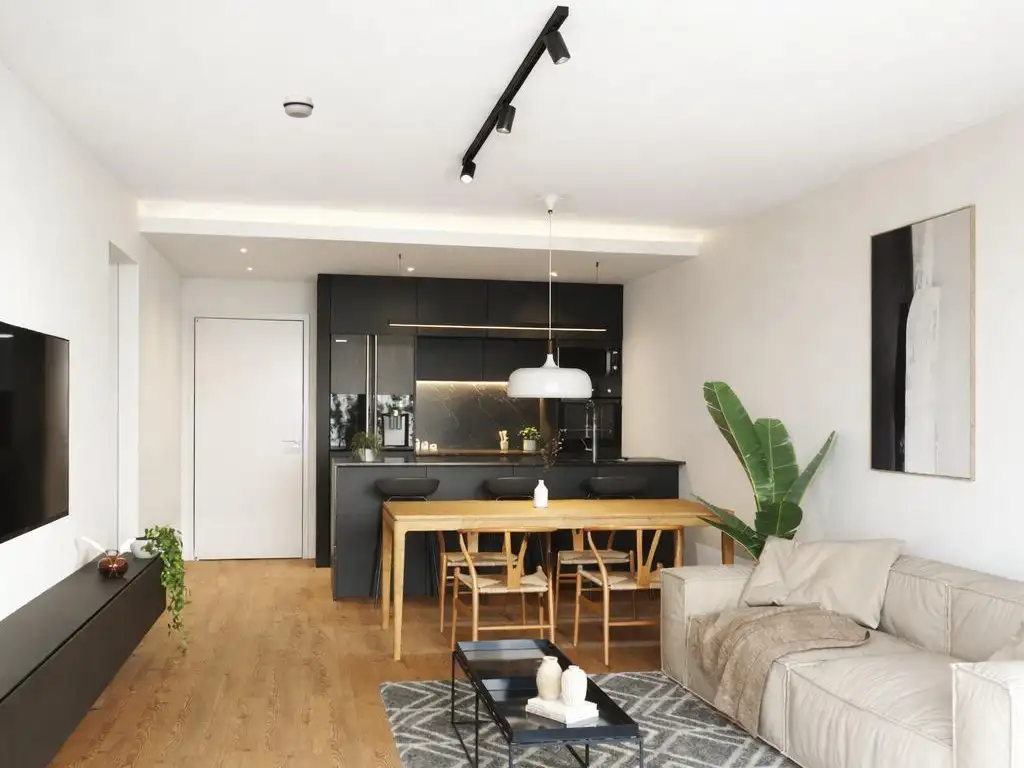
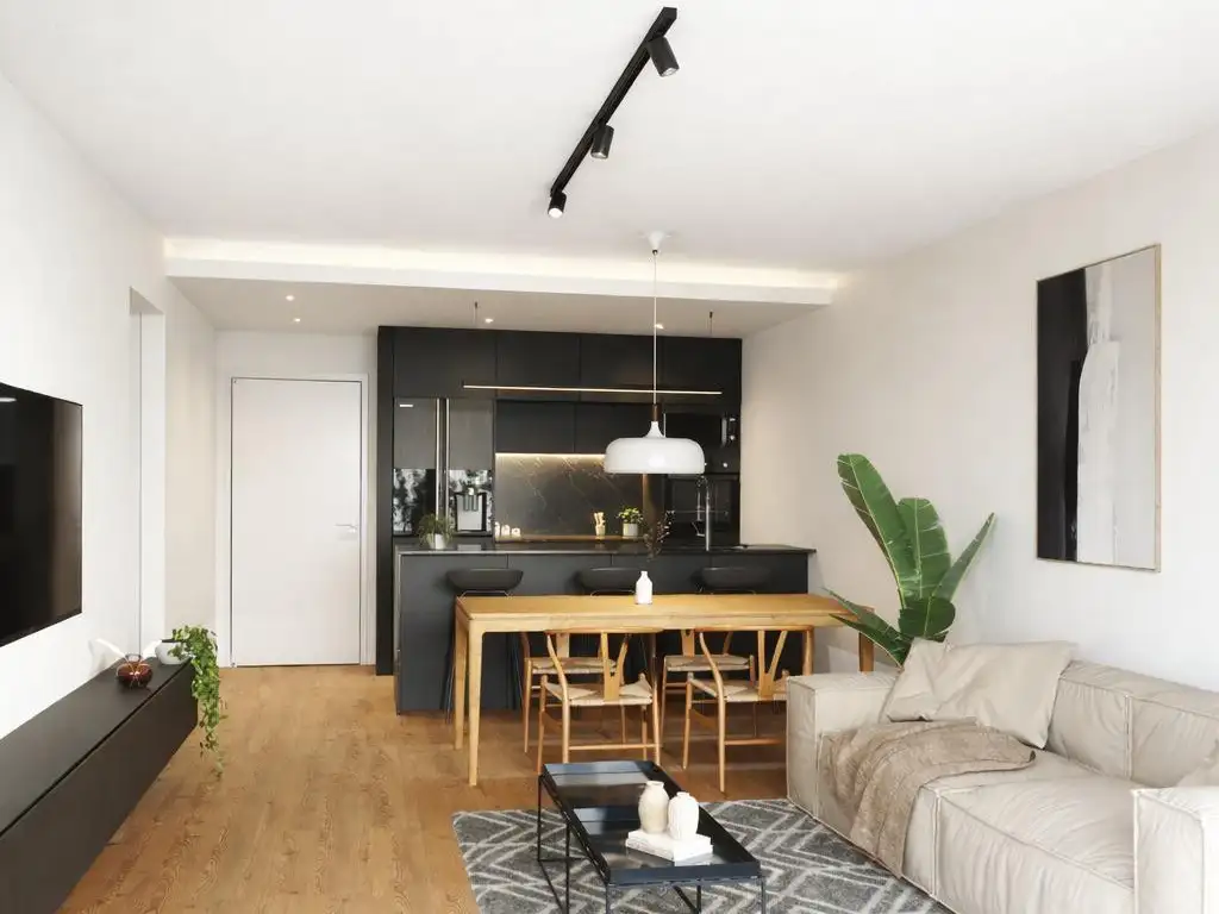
- smoke detector (298, 106)
